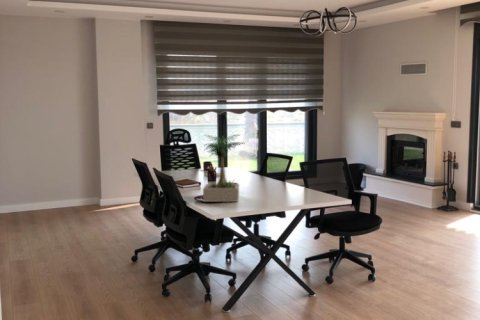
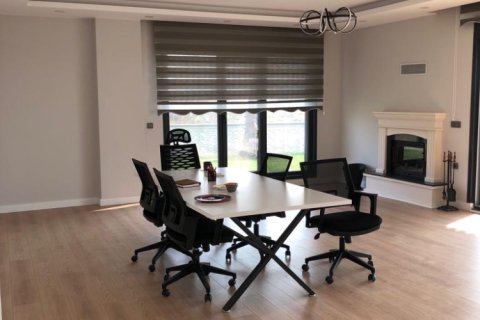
- potted plant (223, 166)
